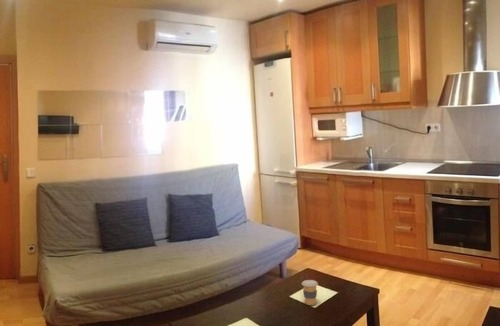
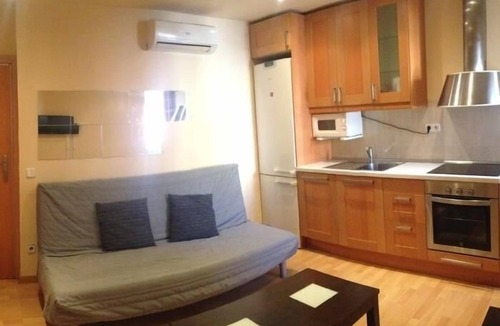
- coffee cup (310, 292)
